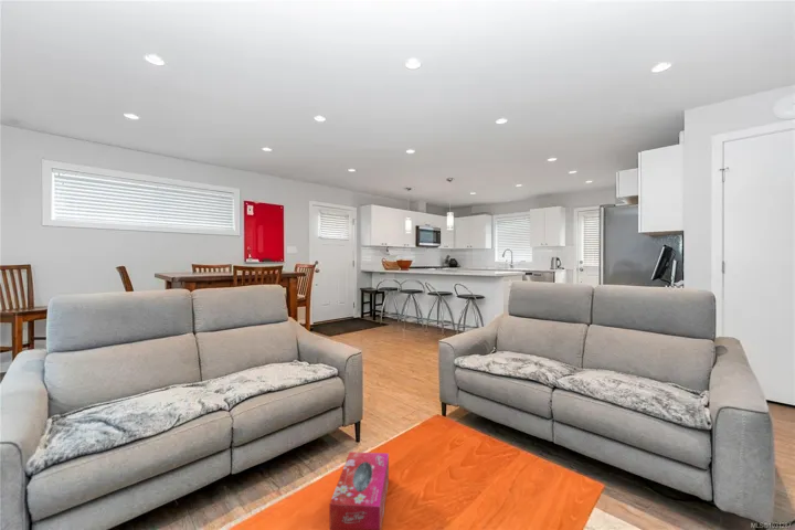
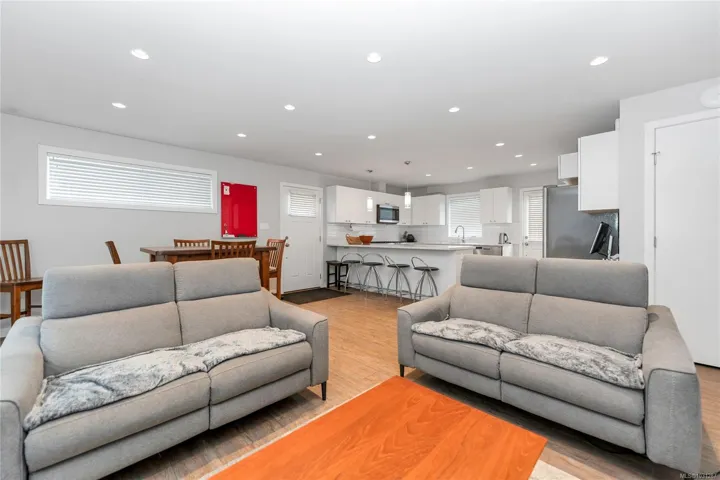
- tissue box (362, 490)
